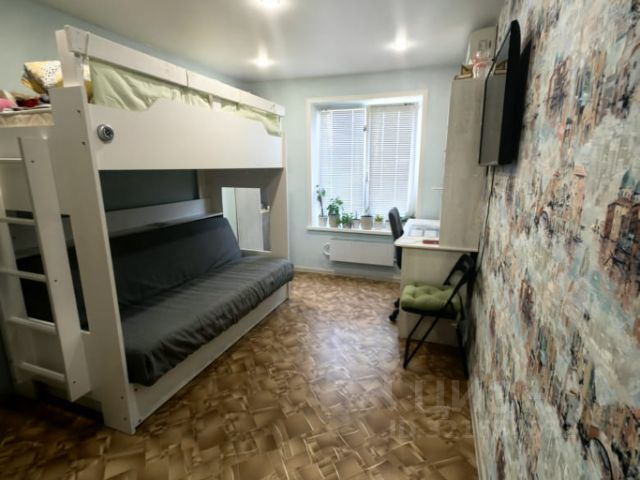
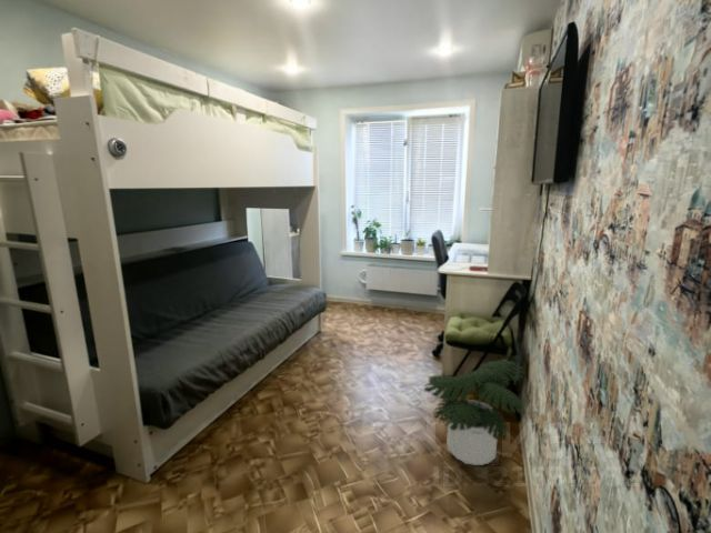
+ potted plant (471, 412)
